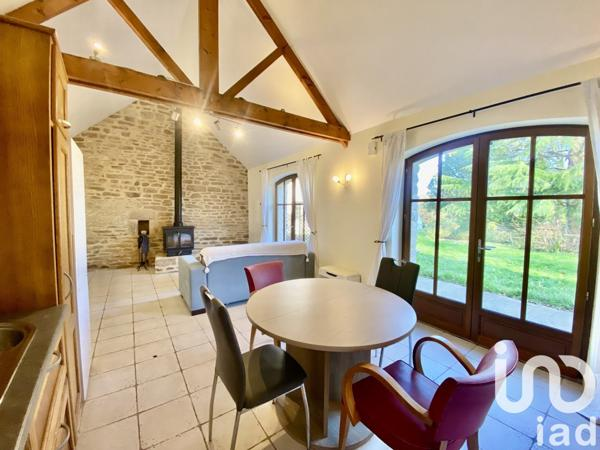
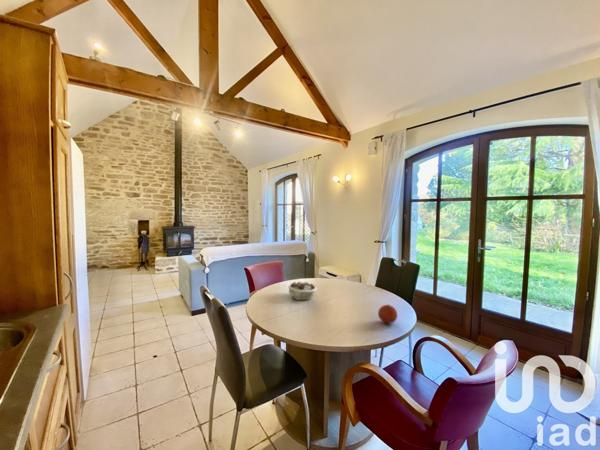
+ succulent planter (302, 290)
+ fruit (387, 313)
